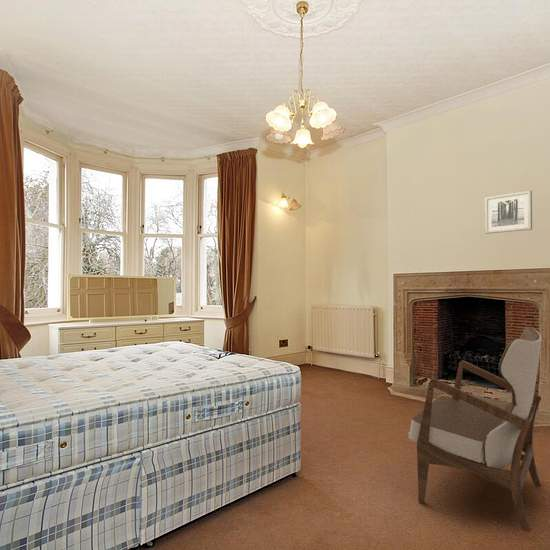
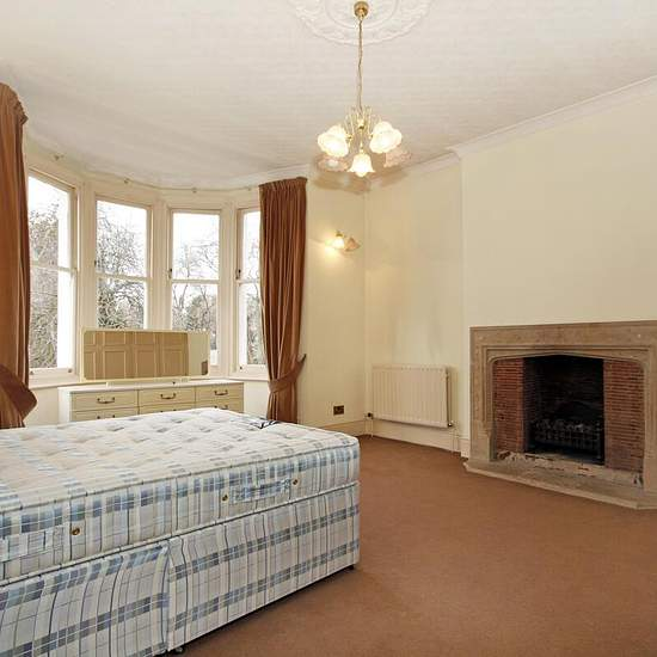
- wall art (507, 213)
- armchair (474, 409)
